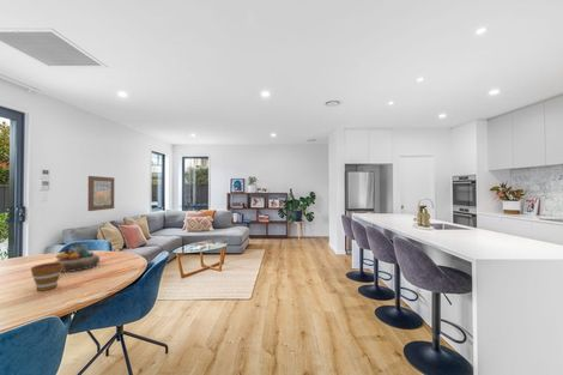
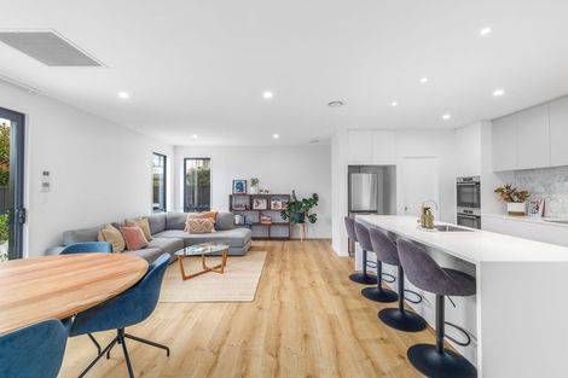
- wall art (102, 193)
- cup (49, 276)
- decorative bowl (77, 255)
